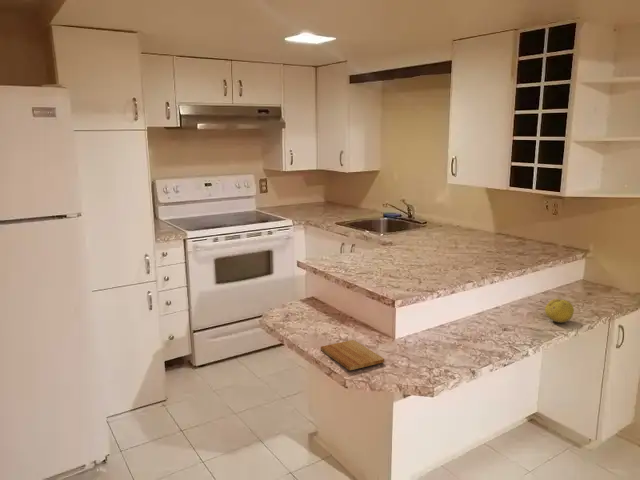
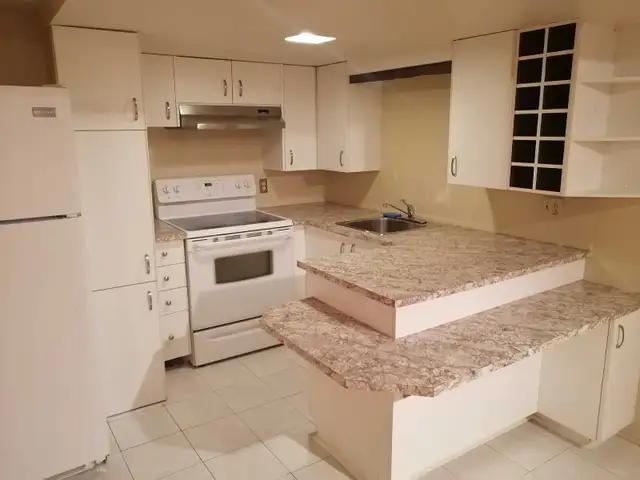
- cutting board (351, 354)
- fruit (559, 310)
